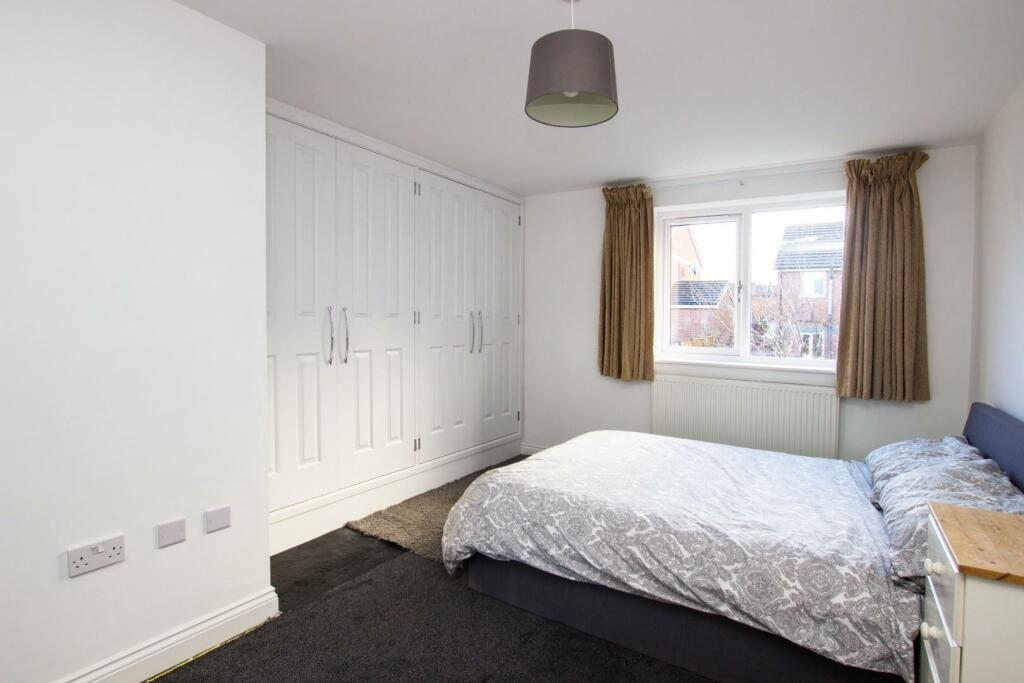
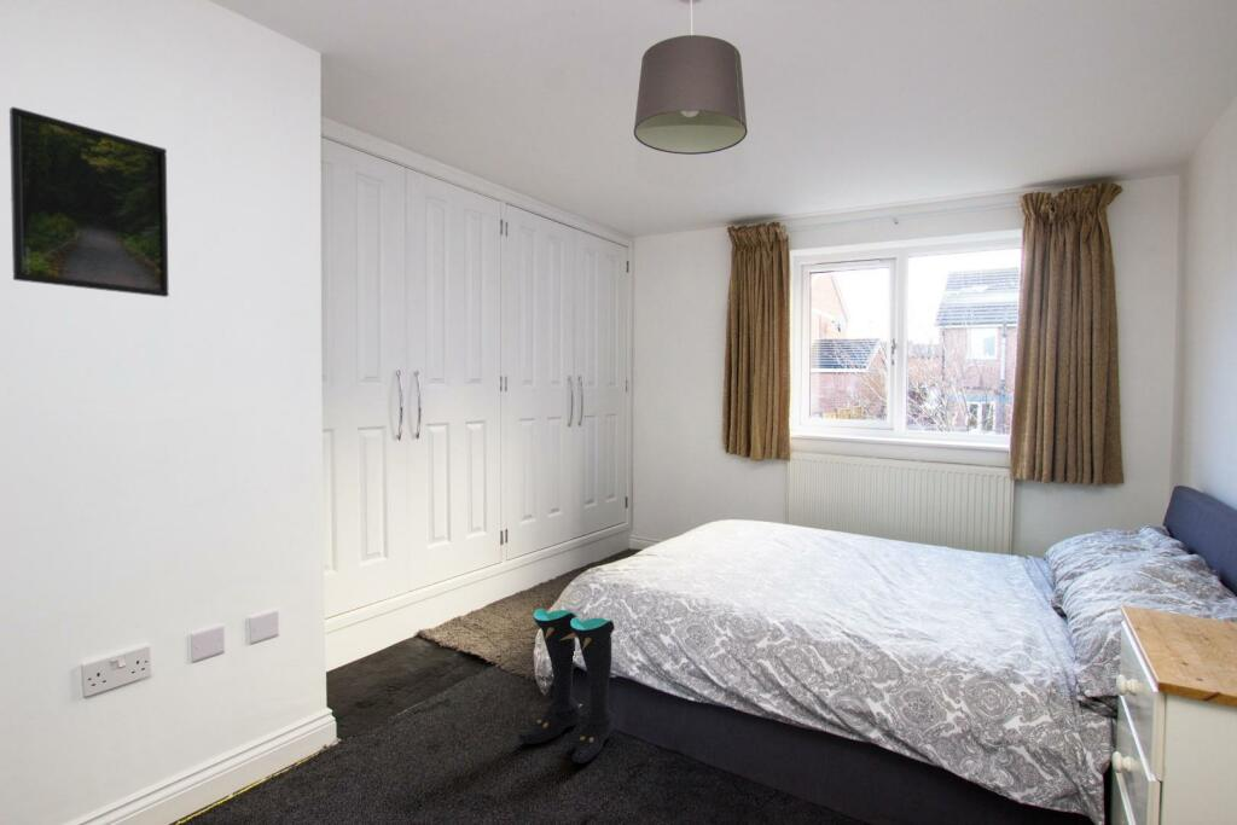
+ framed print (94, 209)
+ boots (570, 676)
